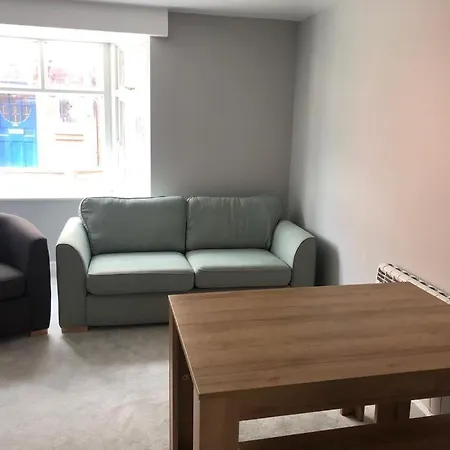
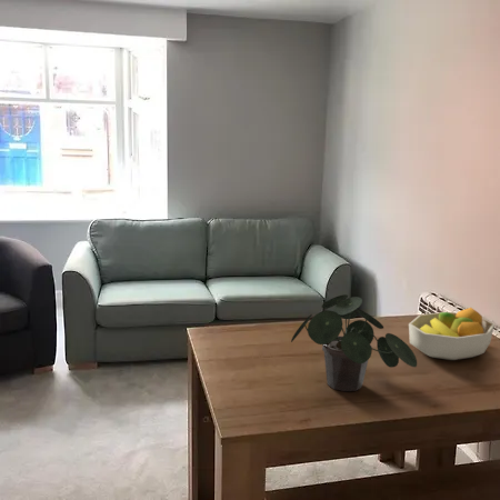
+ potted plant (351, 341)
+ fruit bowl (451, 330)
